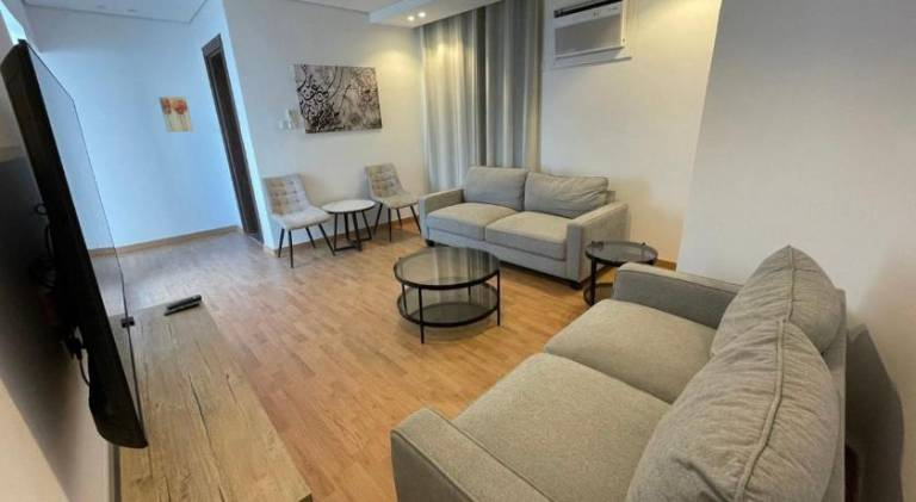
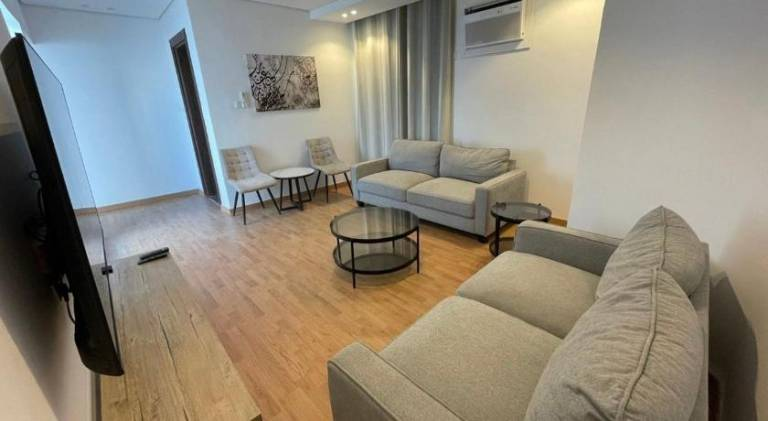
- wall art (175, 114)
